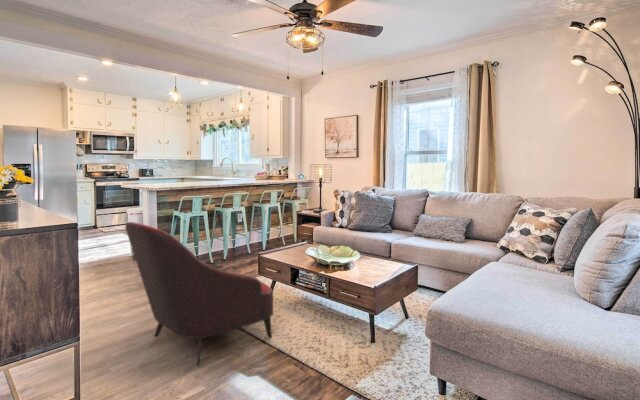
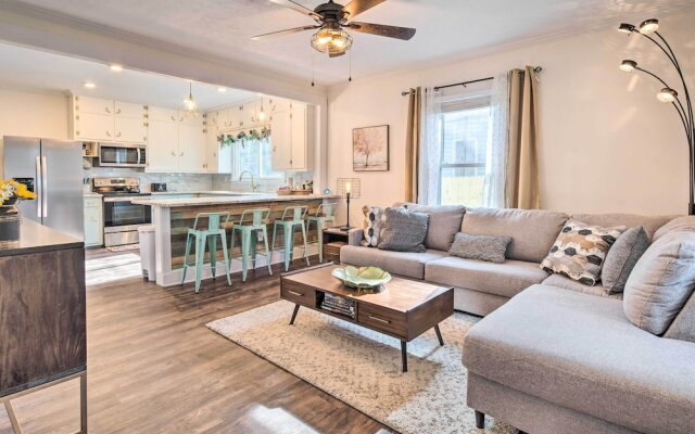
- armchair (200, 279)
